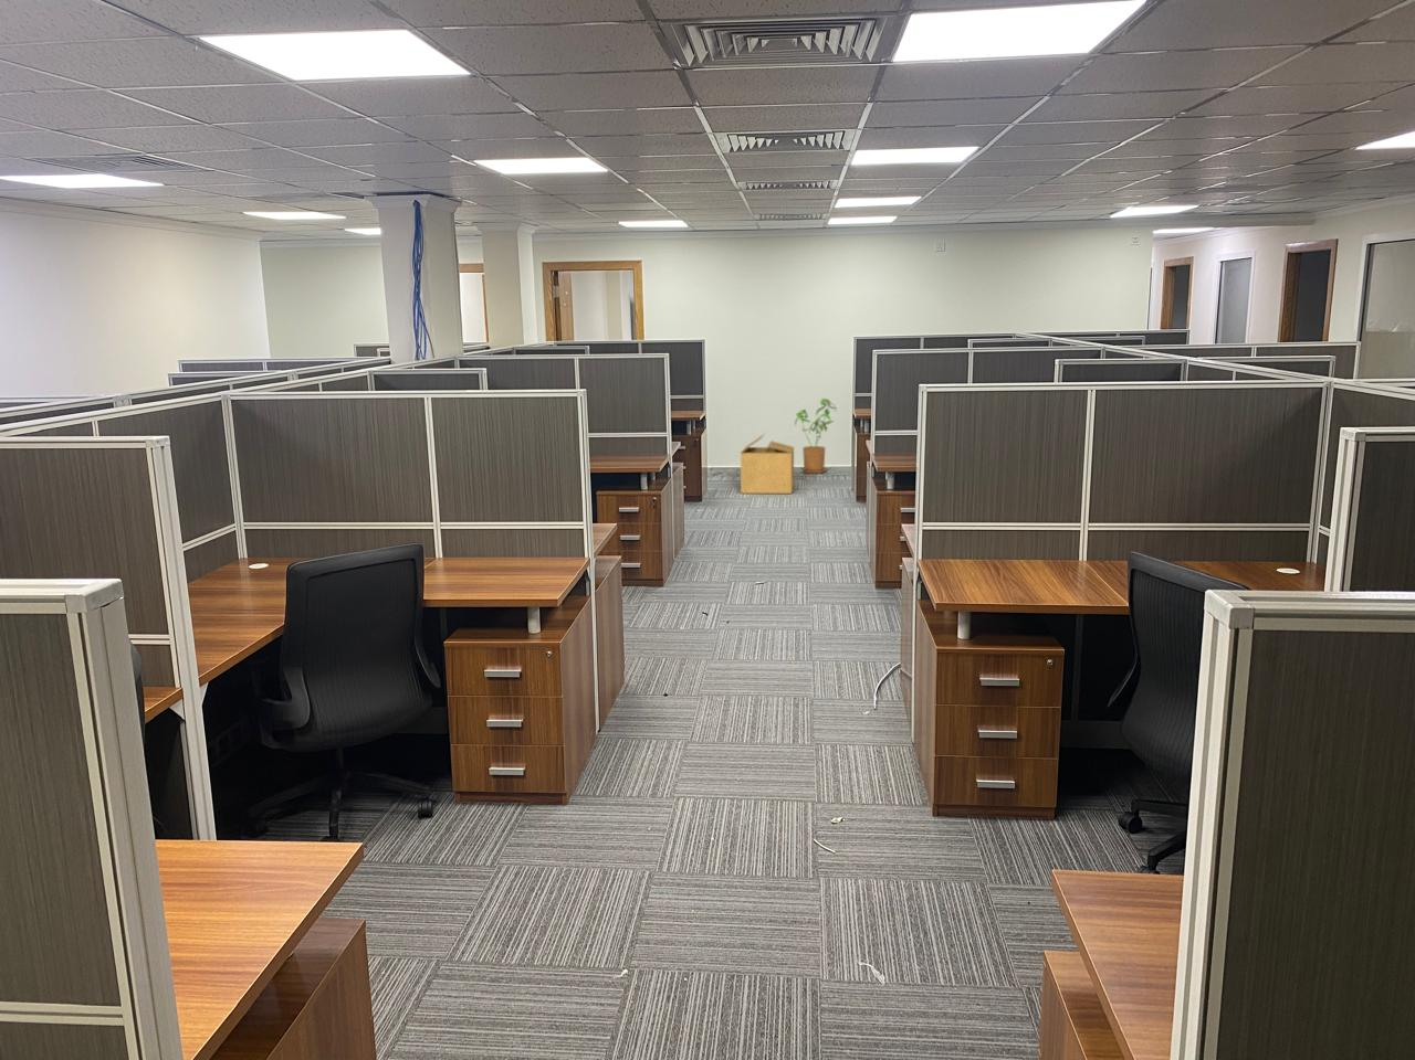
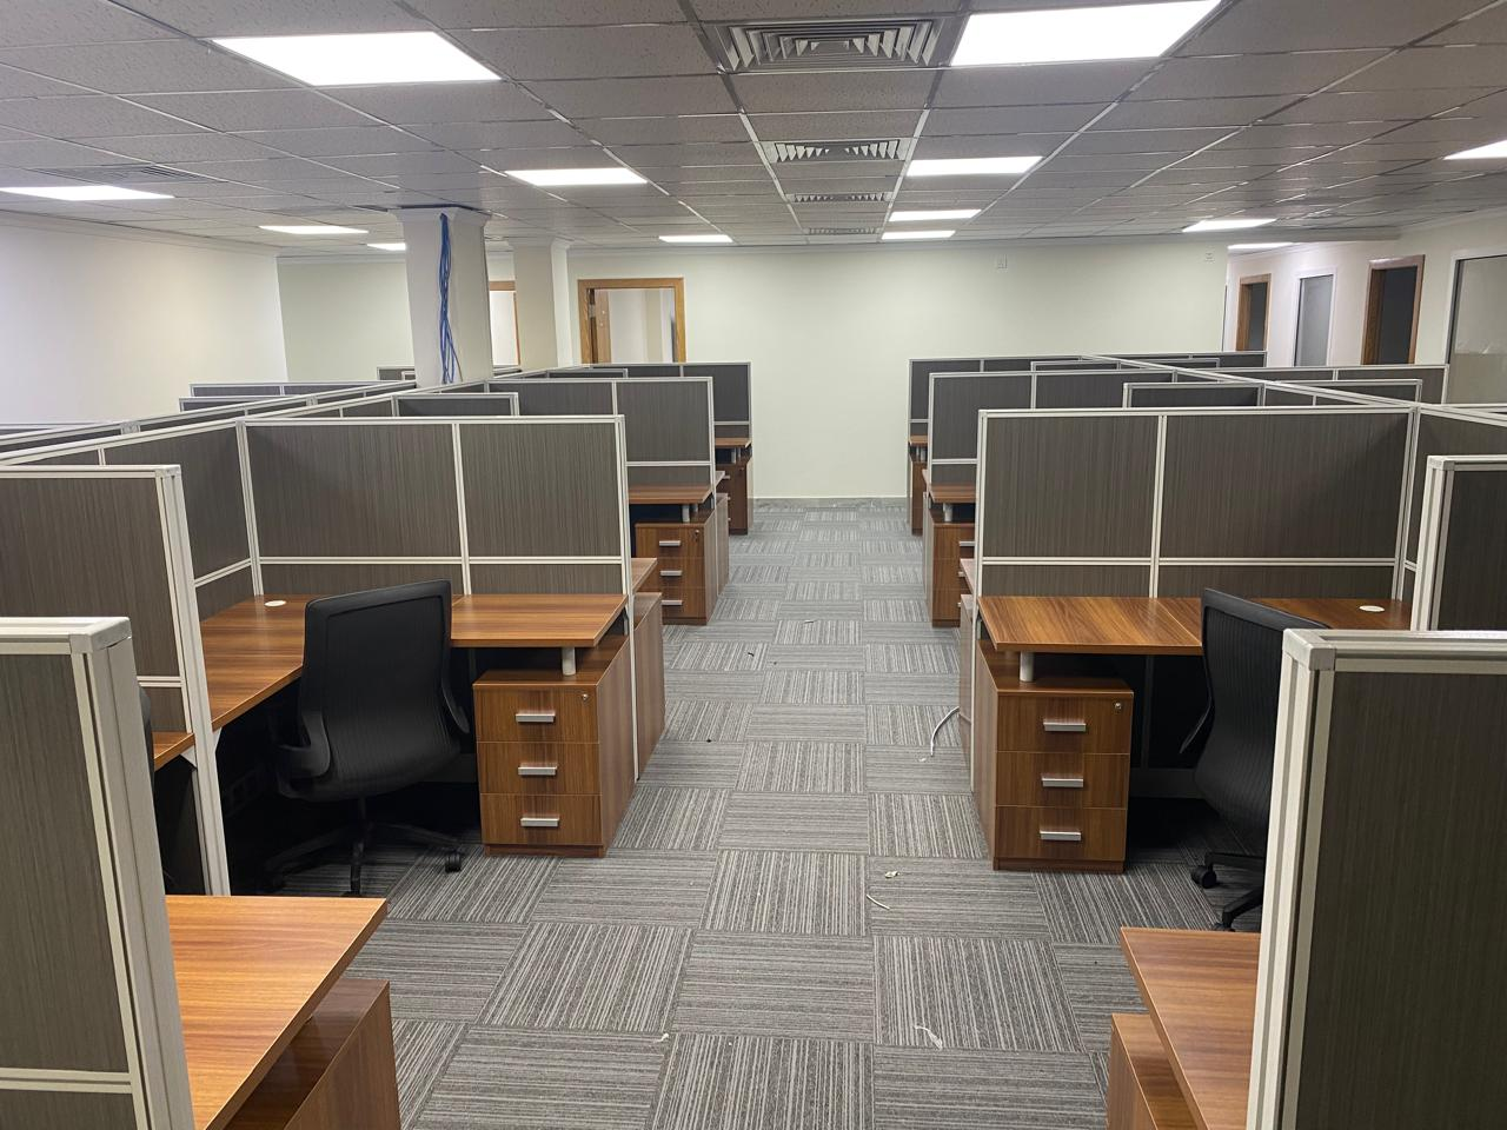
- house plant (816, 435)
- cardboard box (768, 463)
